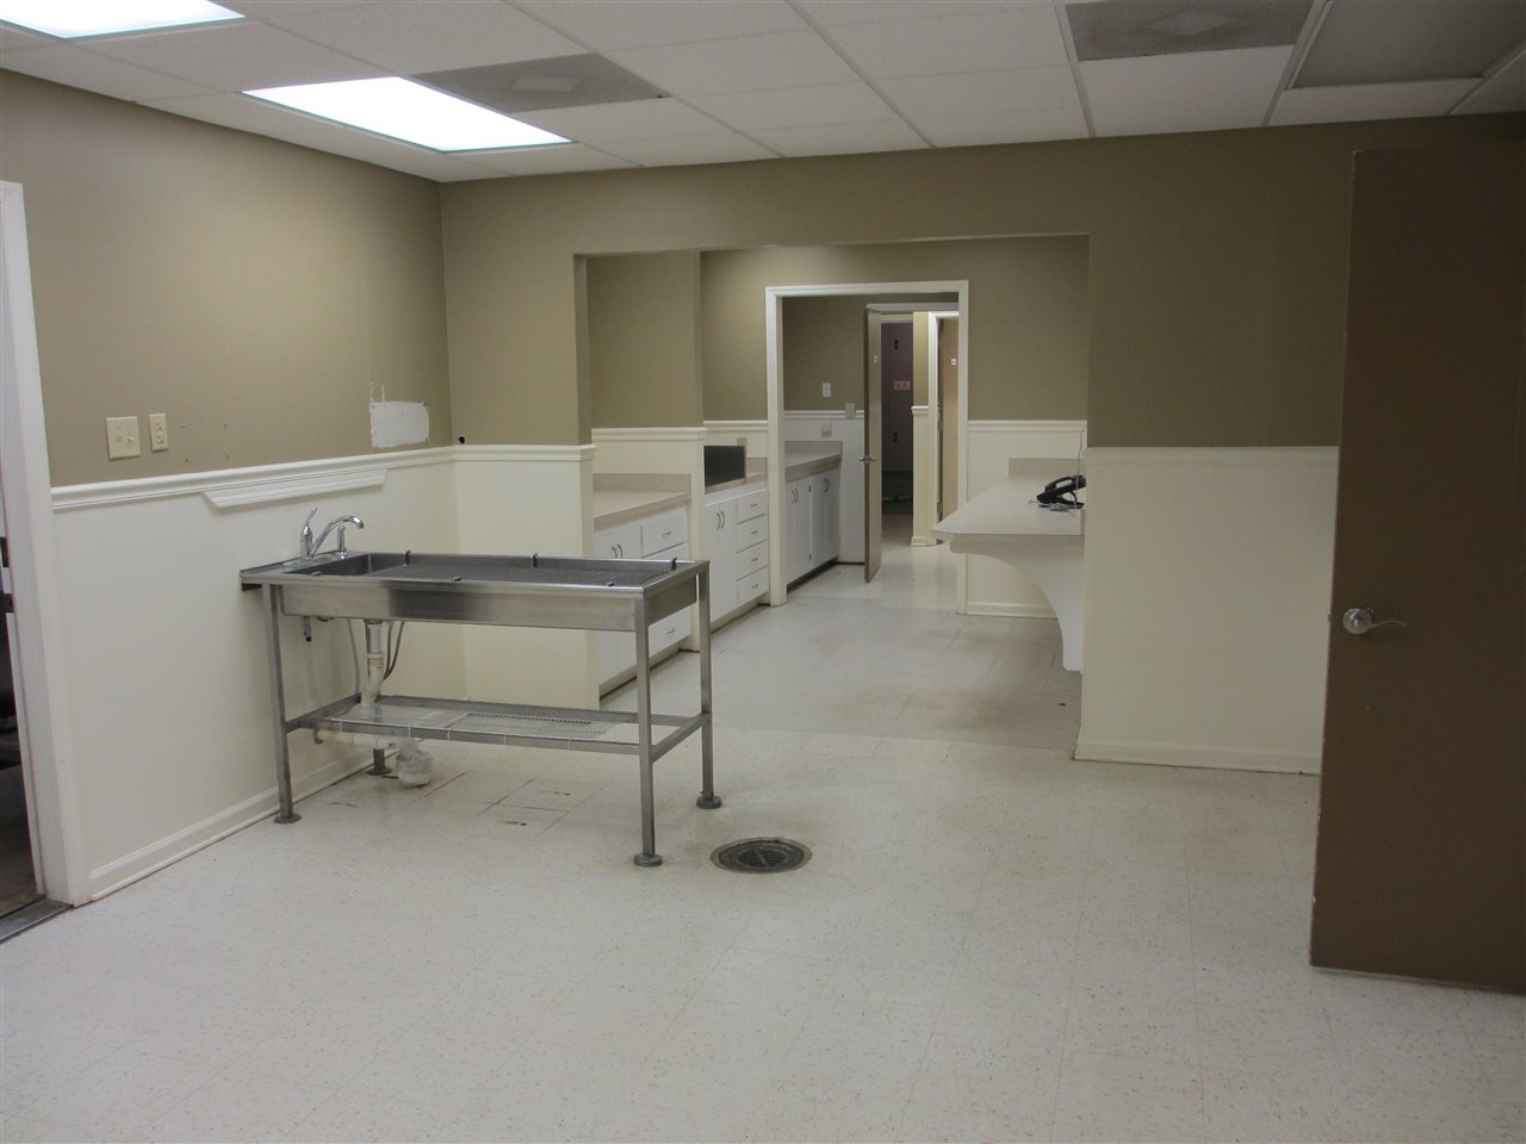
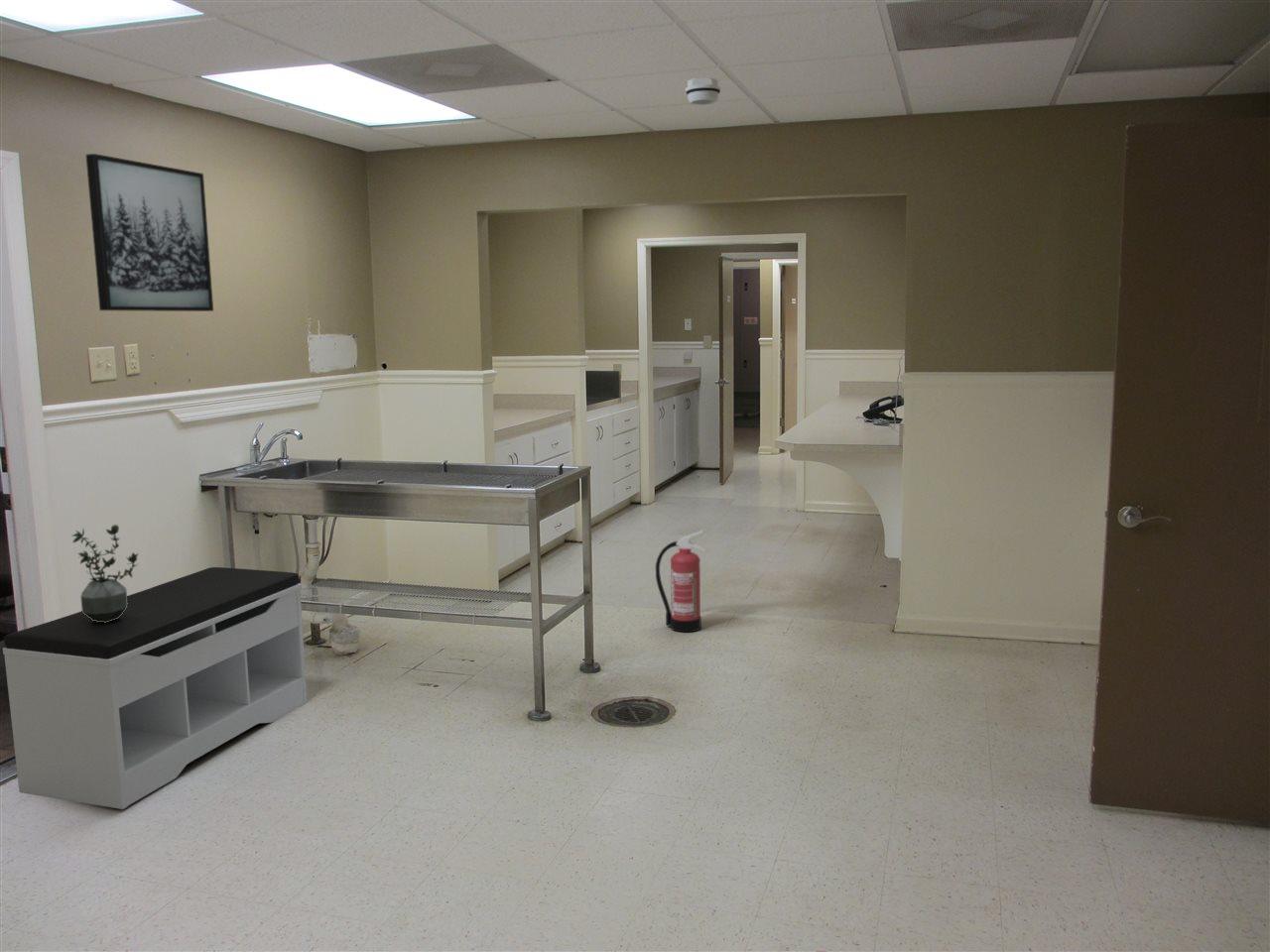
+ fire extinguisher (681, 578)
+ smoke detector (702, 91)
+ bench (172, 671)
+ wall art (154, 238)
+ potted plant (104, 572)
